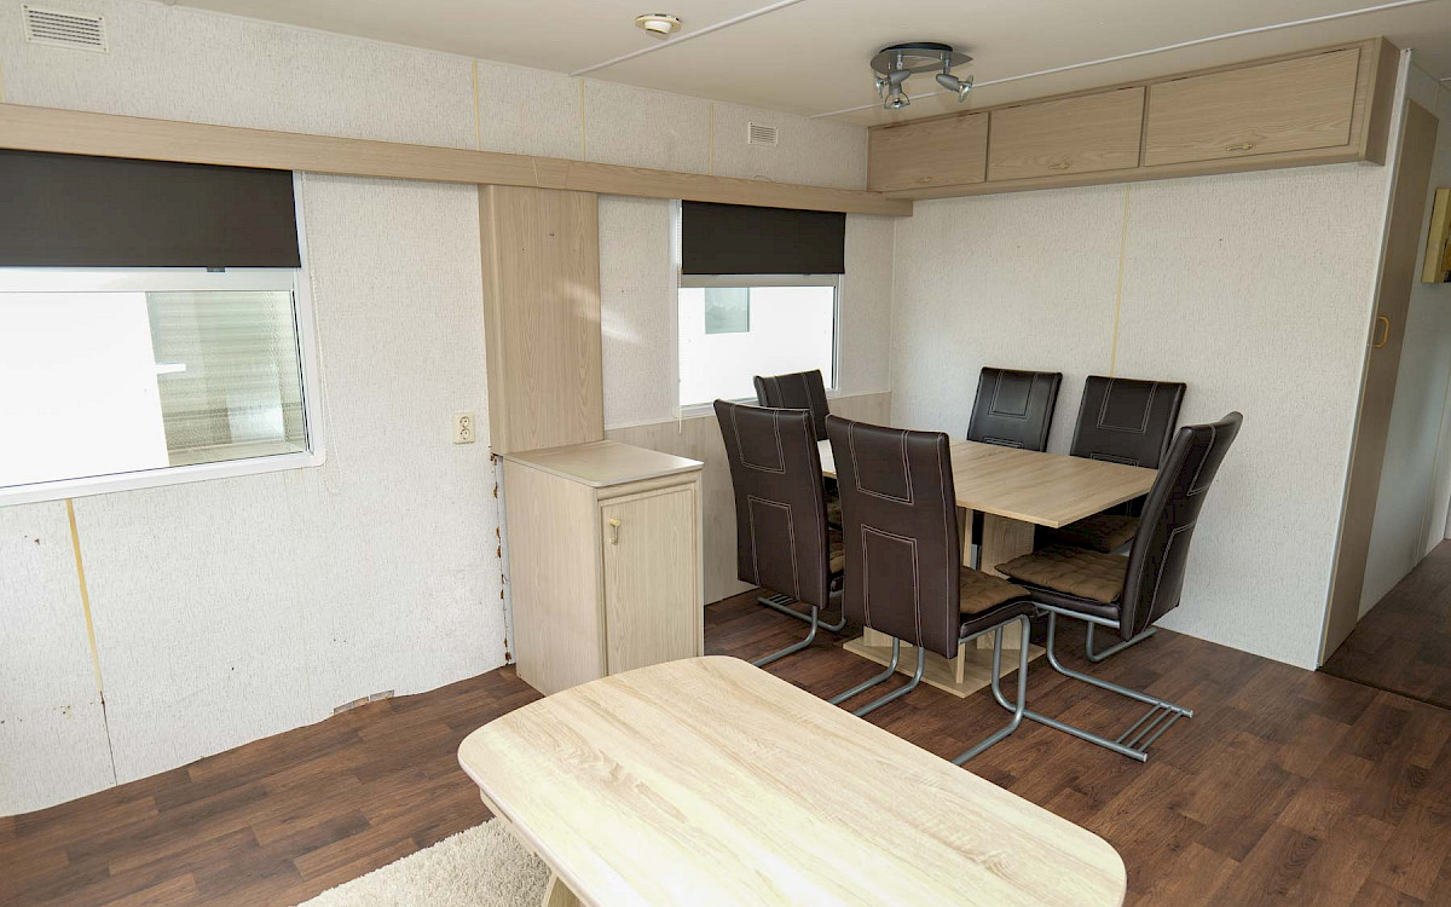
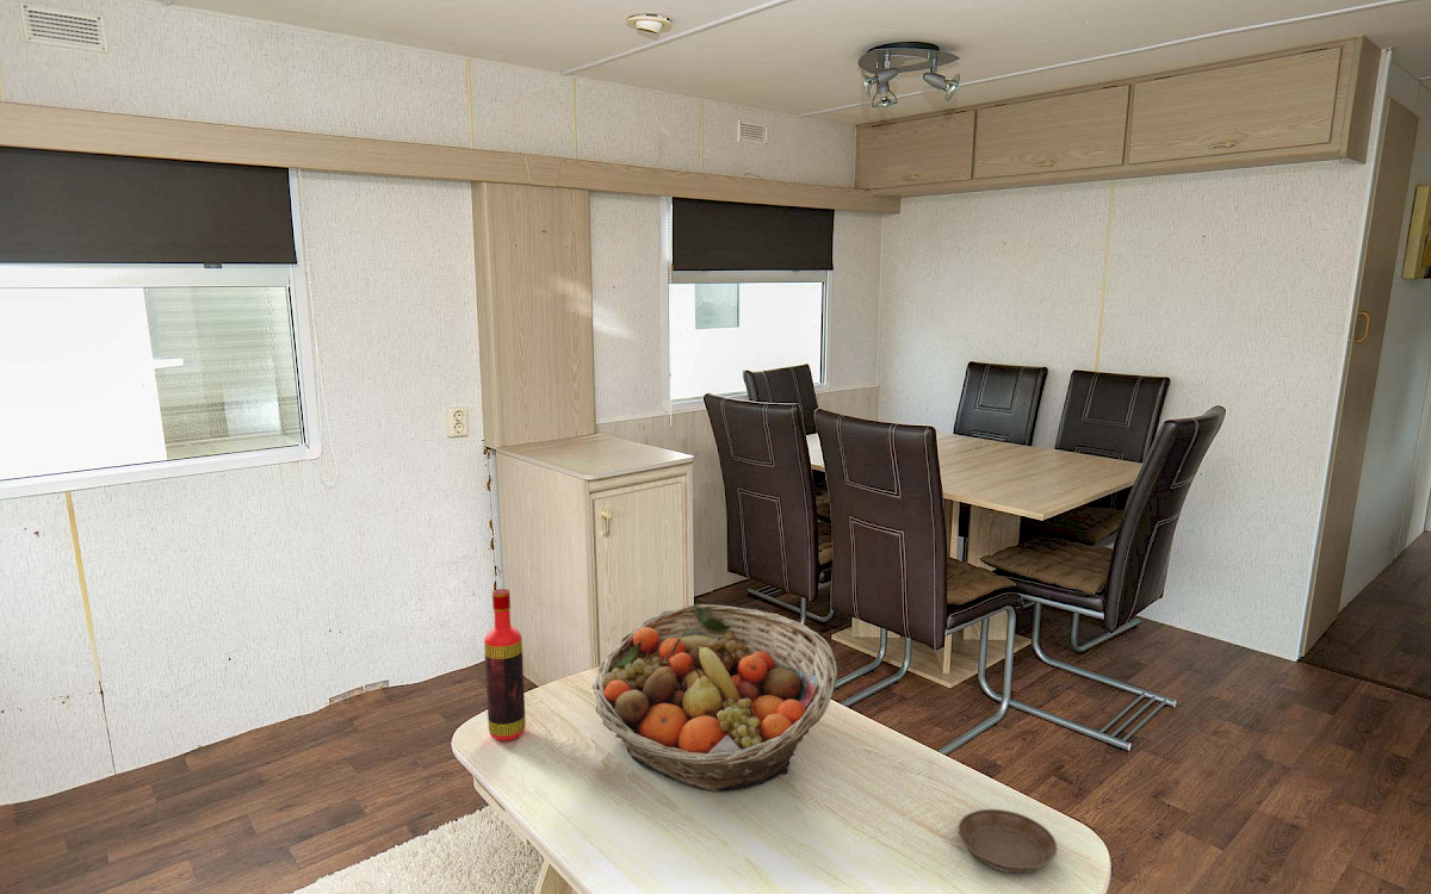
+ fruit basket (712, 691)
+ bottle (503, 664)
+ saucer (1005, 843)
